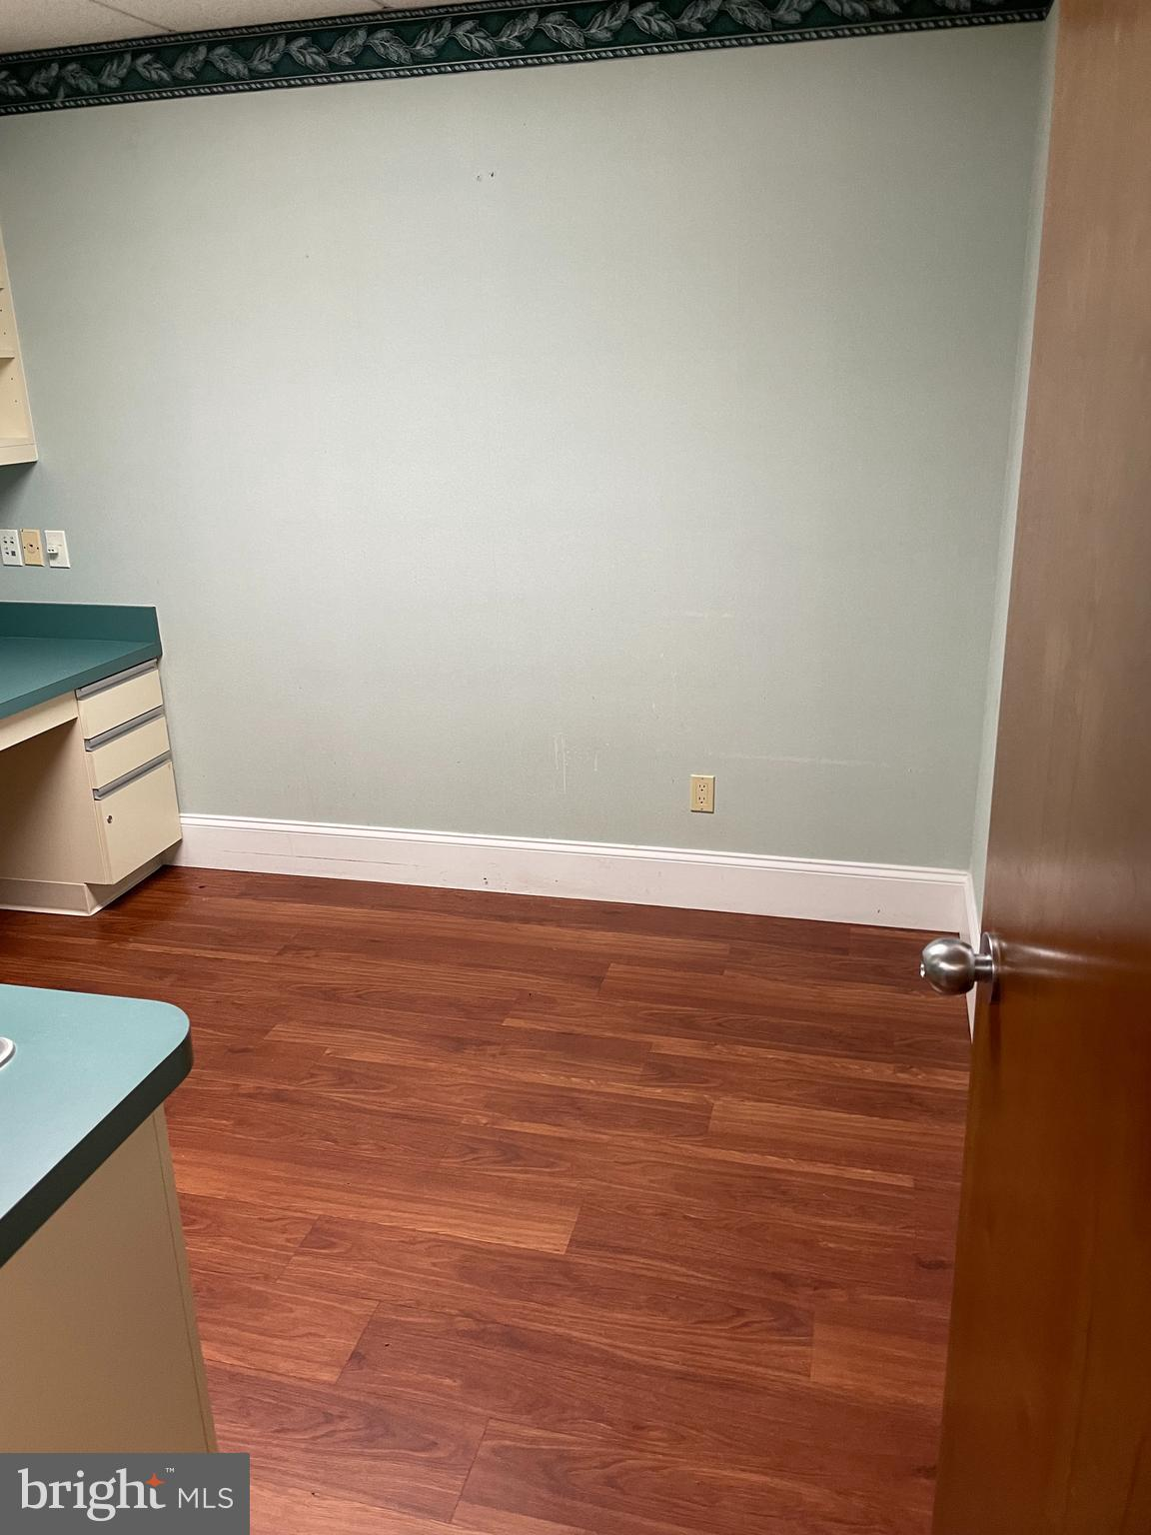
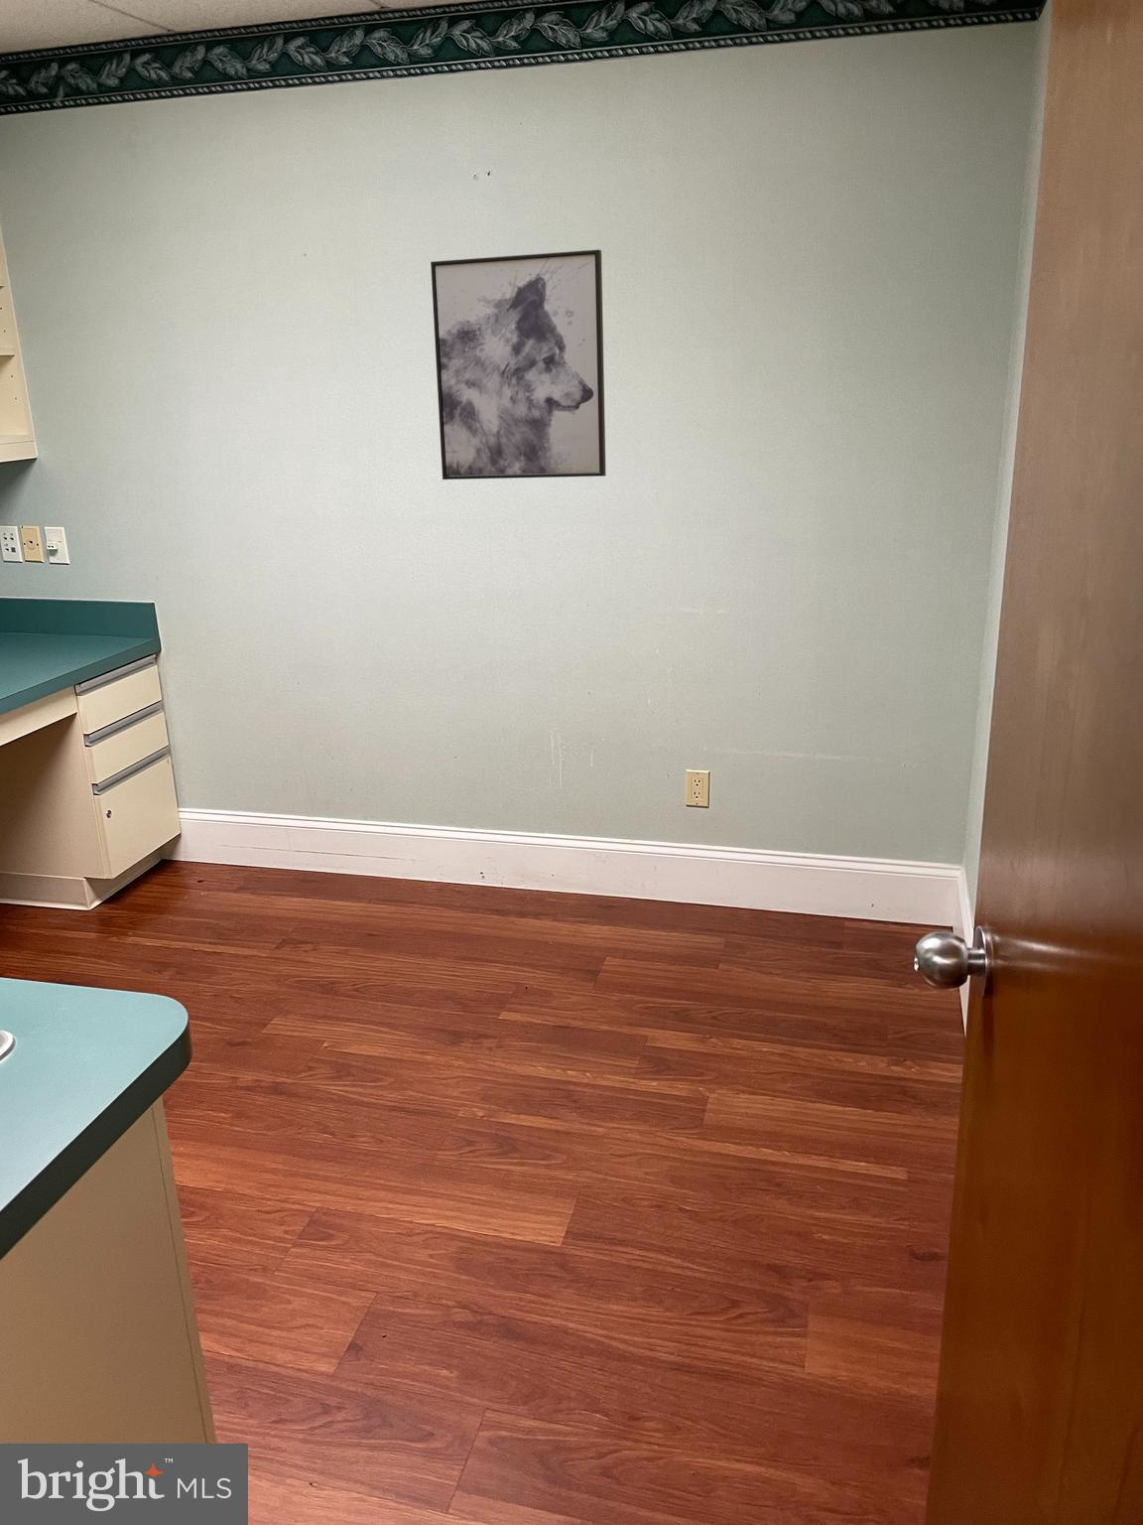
+ wall art (519, 370)
